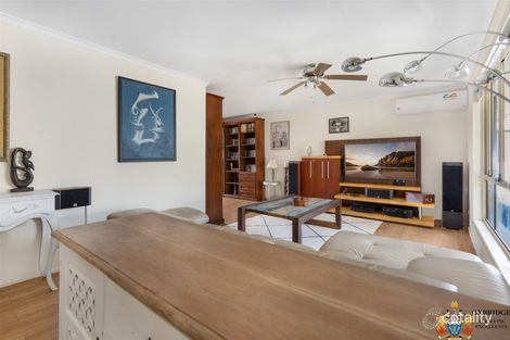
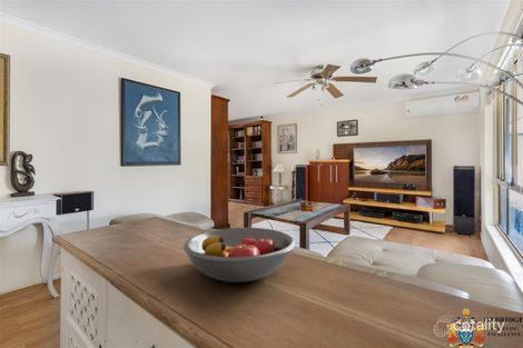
+ fruit bowl (240, 251)
